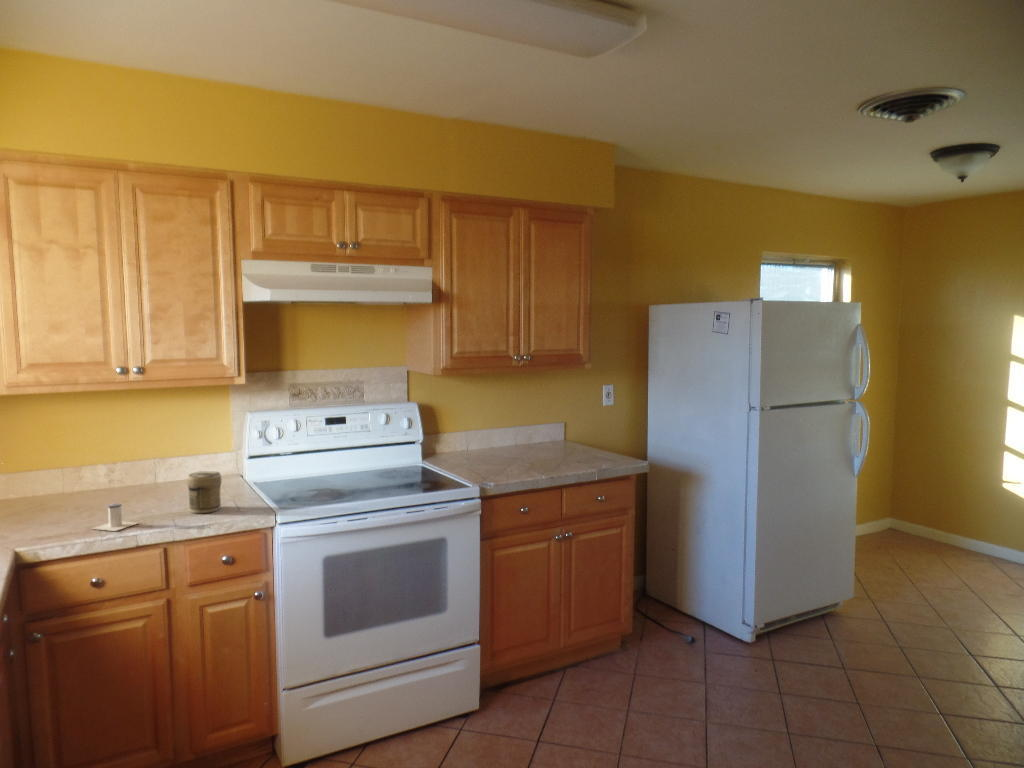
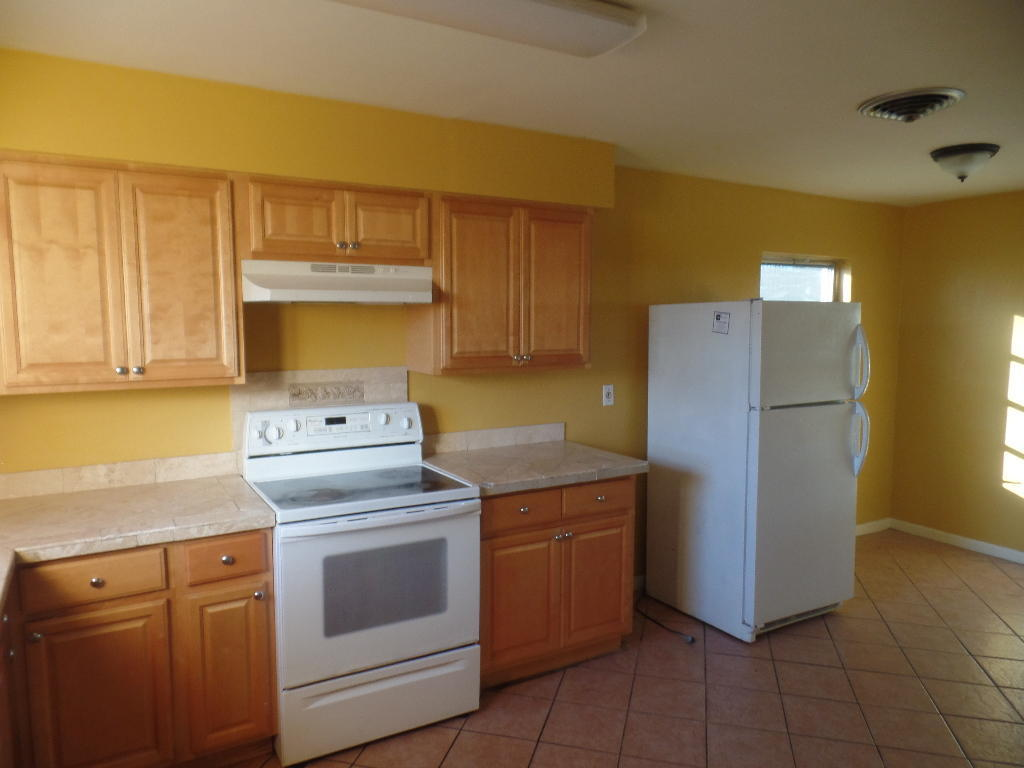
- salt shaker (114, 515)
- jar (204, 491)
